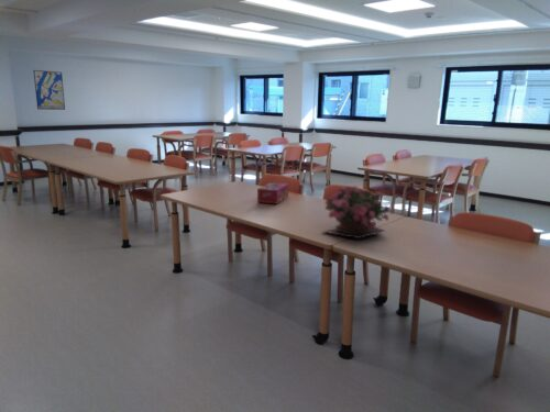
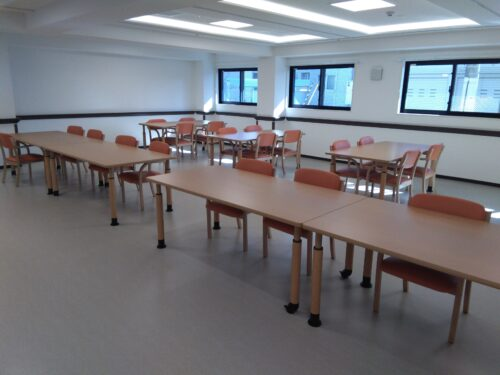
- tissue box (273, 192)
- wall art (50, 90)
- potted flower (355, 209)
